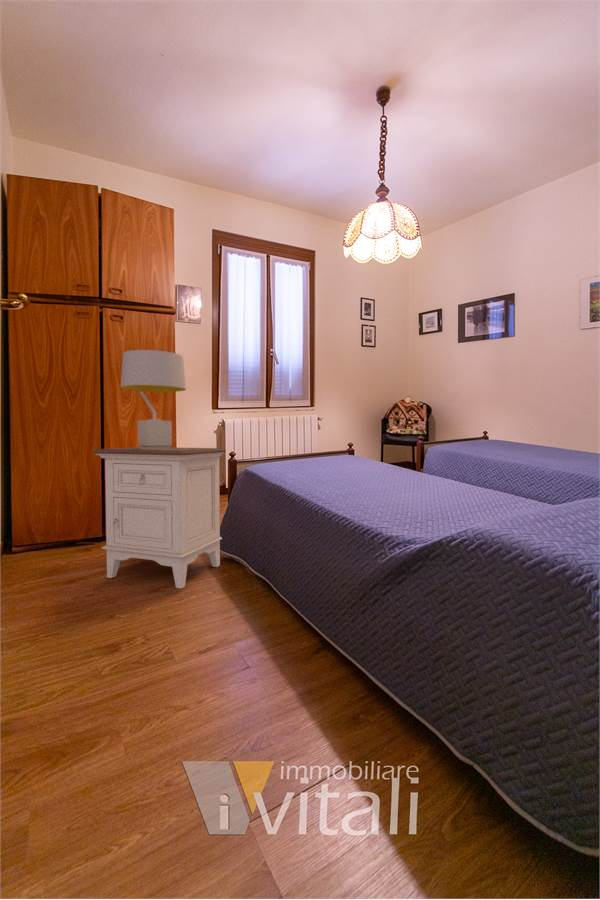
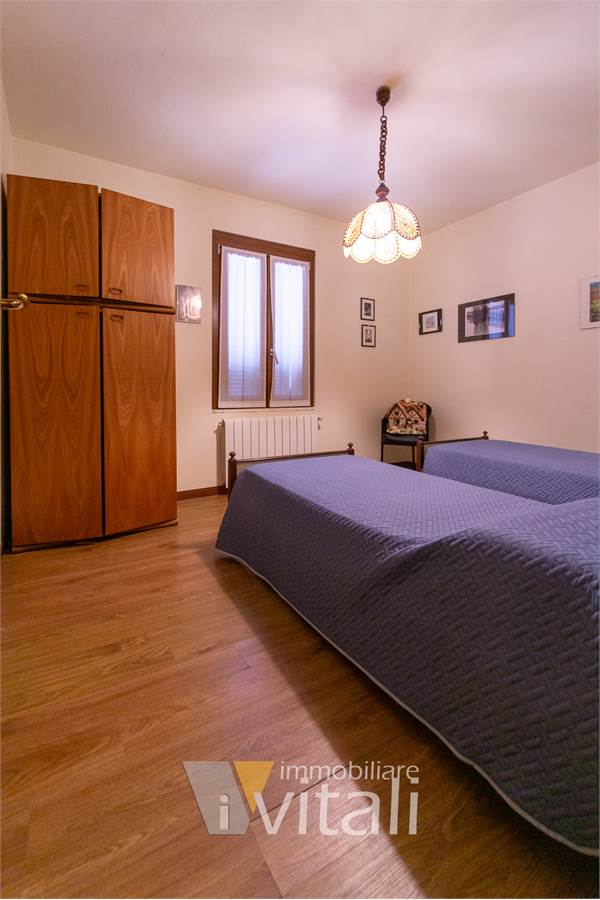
- nightstand (162, 511)
- table lamp (149, 402)
